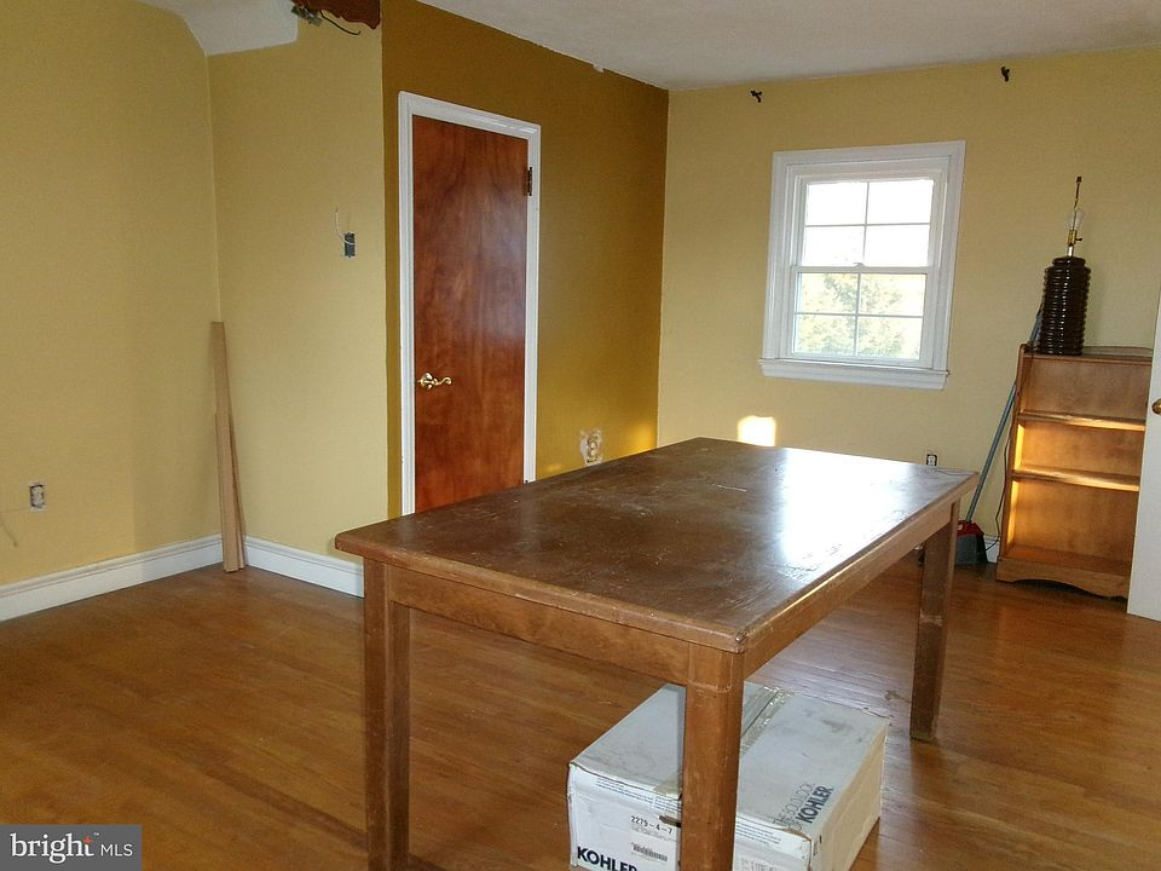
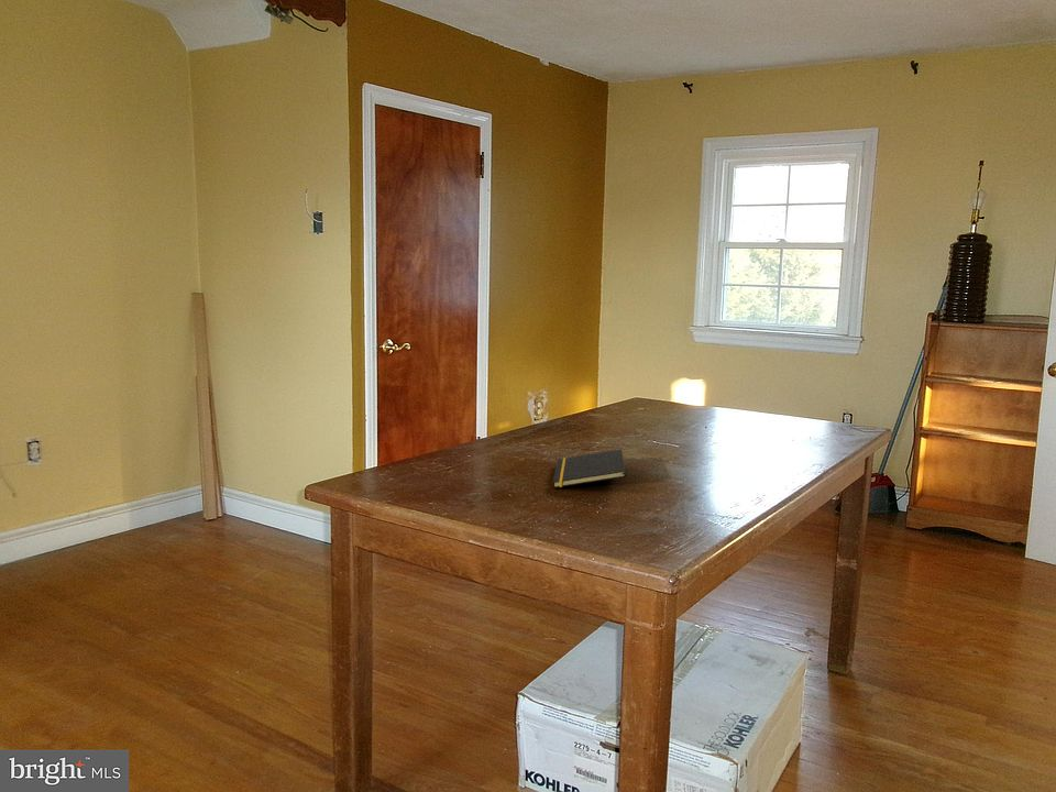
+ notepad (588, 468)
